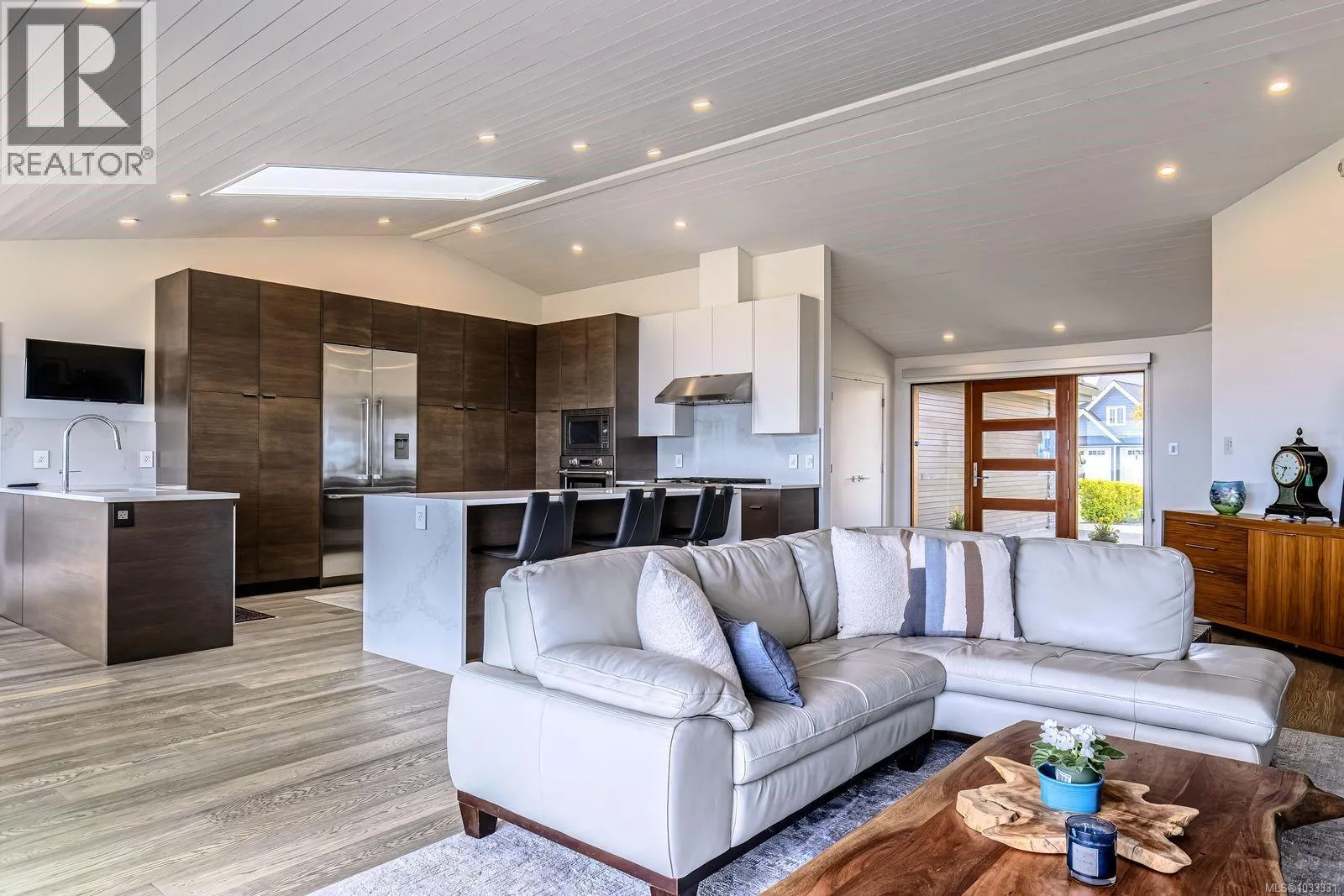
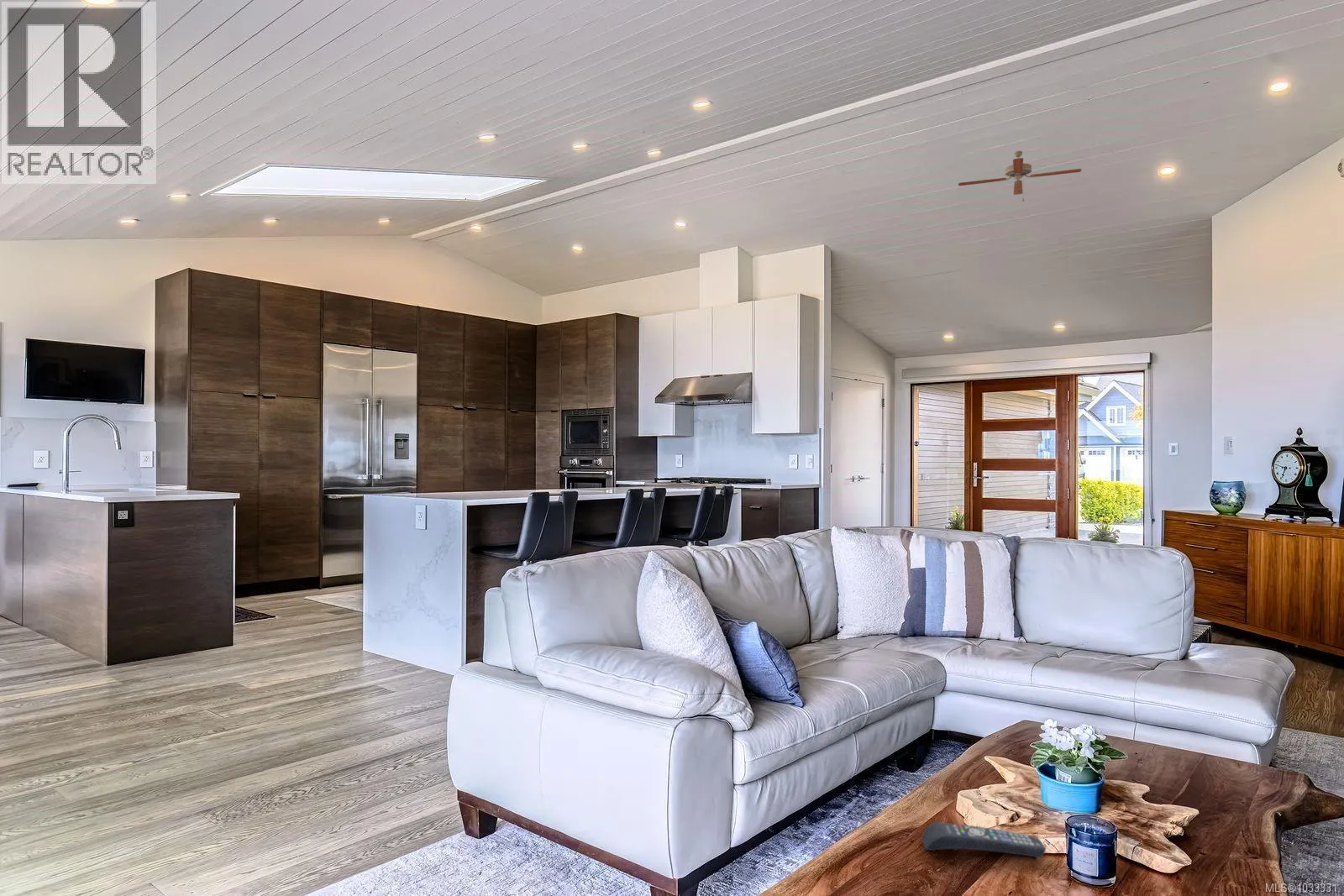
+ remote control (982, 840)
+ ceiling fan (1018, 177)
